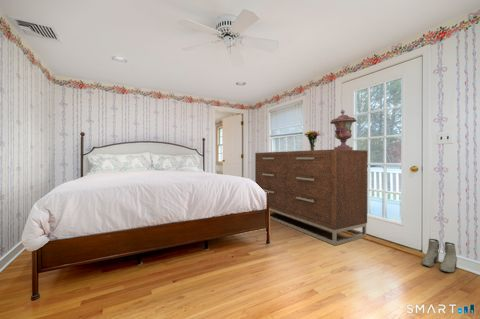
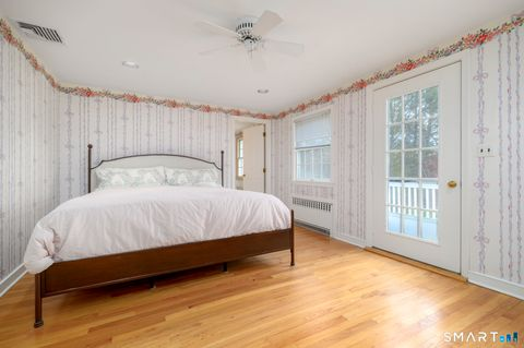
- dresser (300, 187)
- boots (438, 254)
- bouquet (312, 140)
- decorative urn (343, 129)
